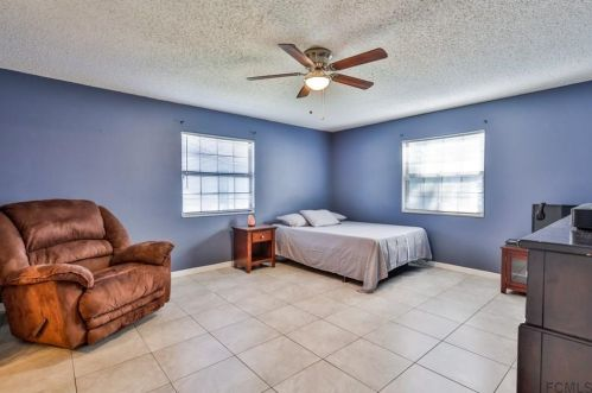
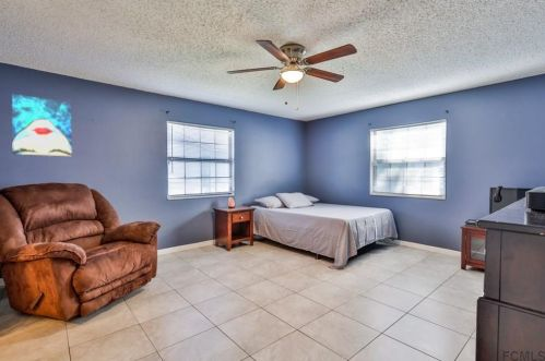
+ wall art (43, 127)
